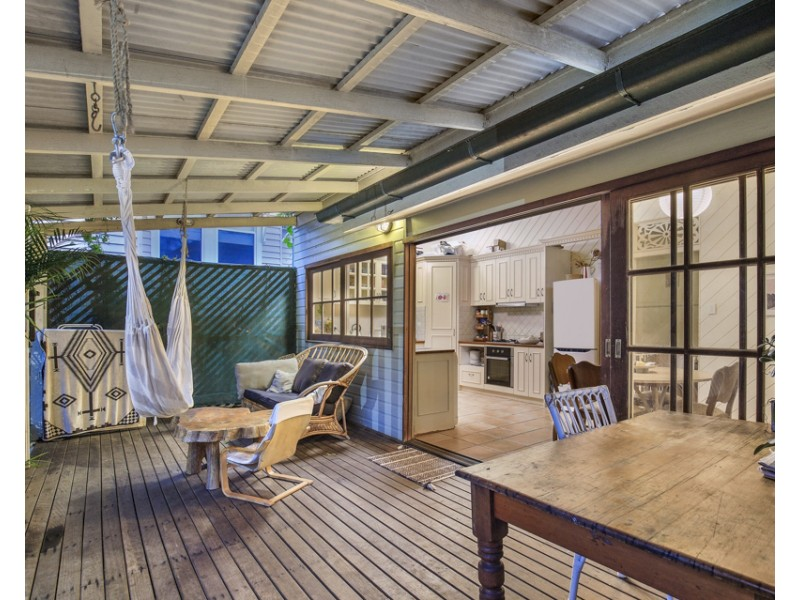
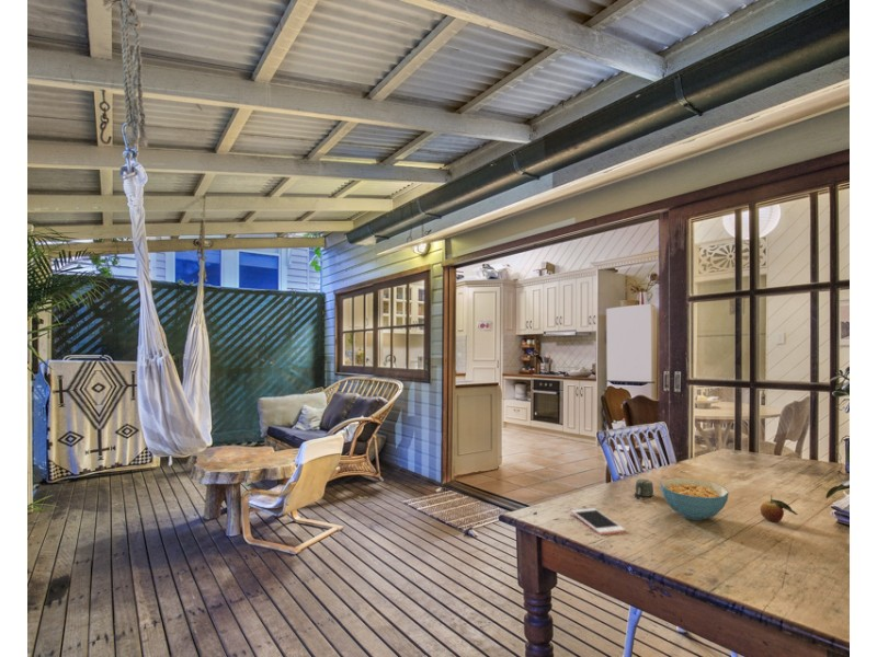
+ cell phone (596, 520)
+ cereal bowl (693, 502)
+ cup (641, 488)
+ fruit (778, 508)
